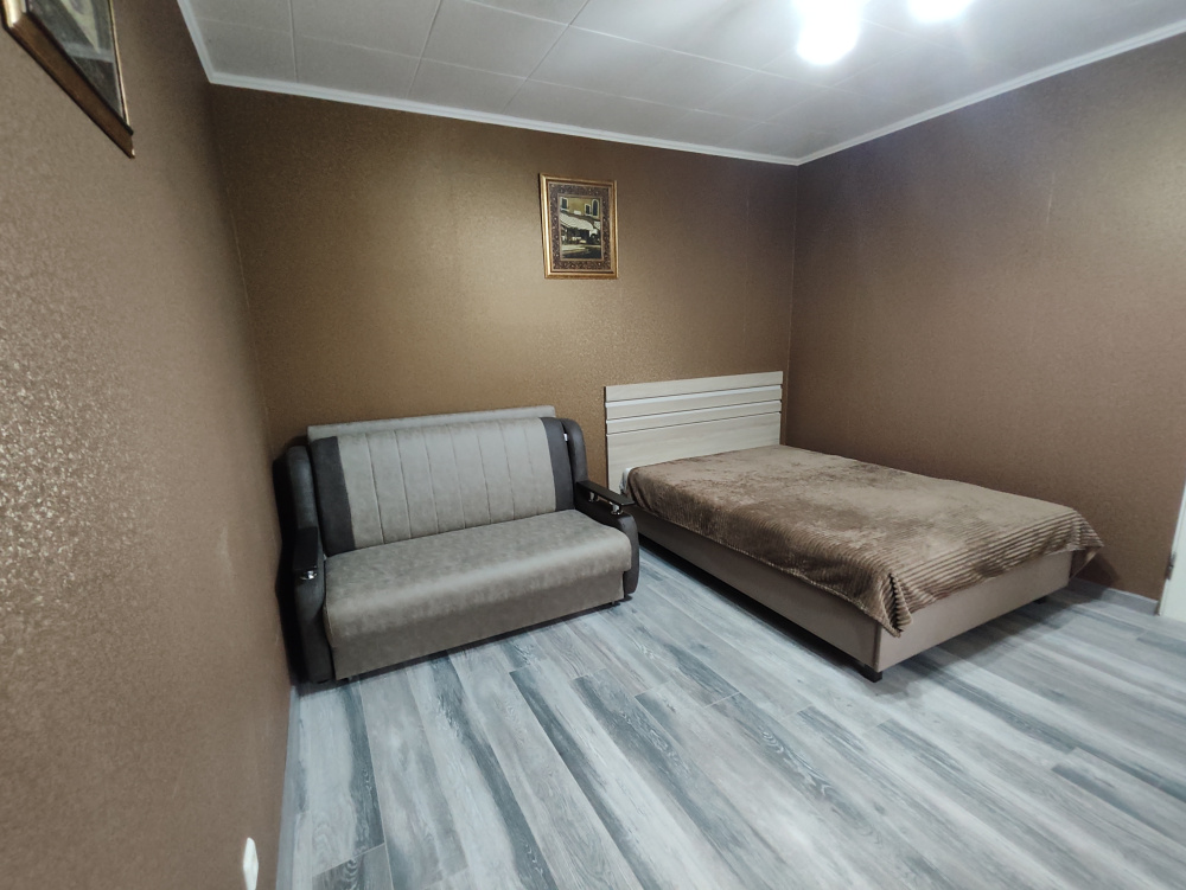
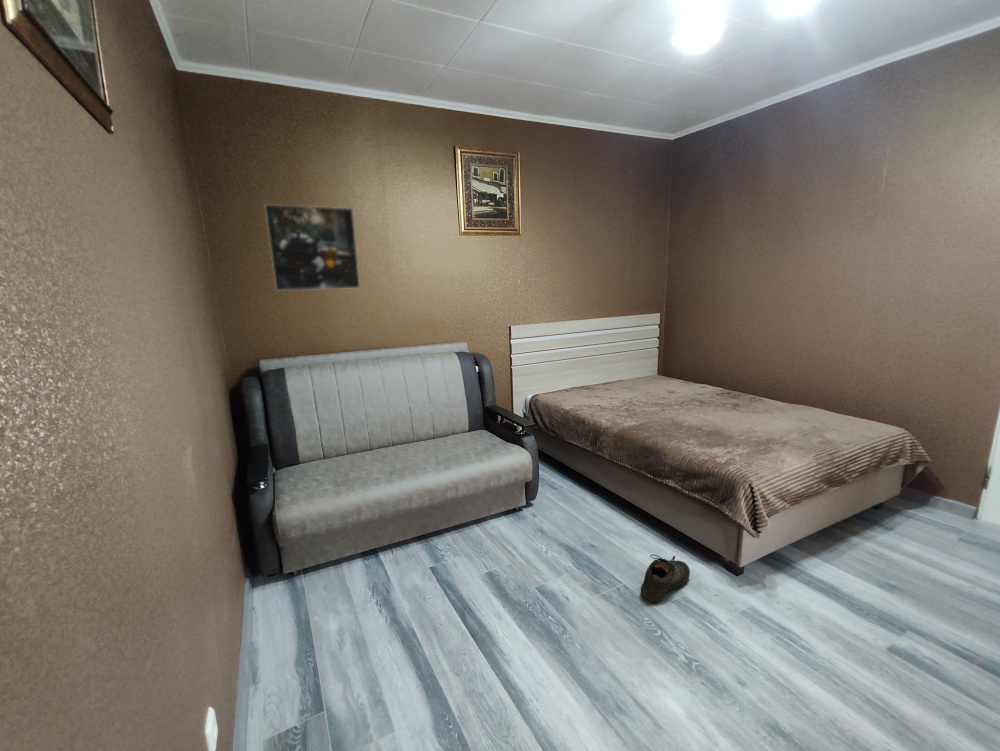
+ shoe (664, 567)
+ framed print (314, 248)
